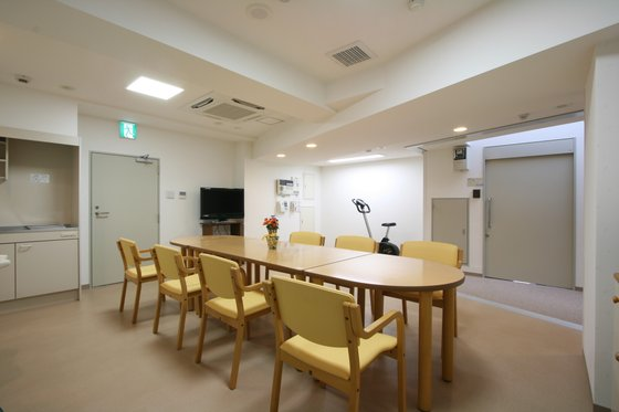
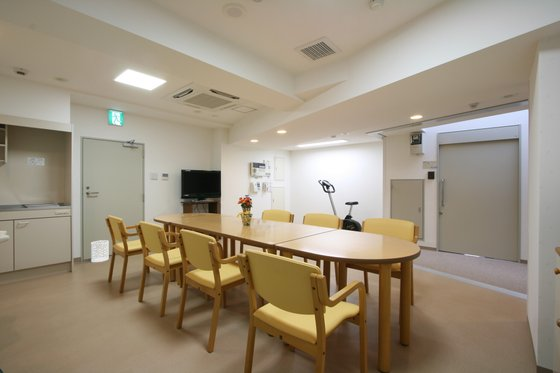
+ wastebasket (100, 250)
